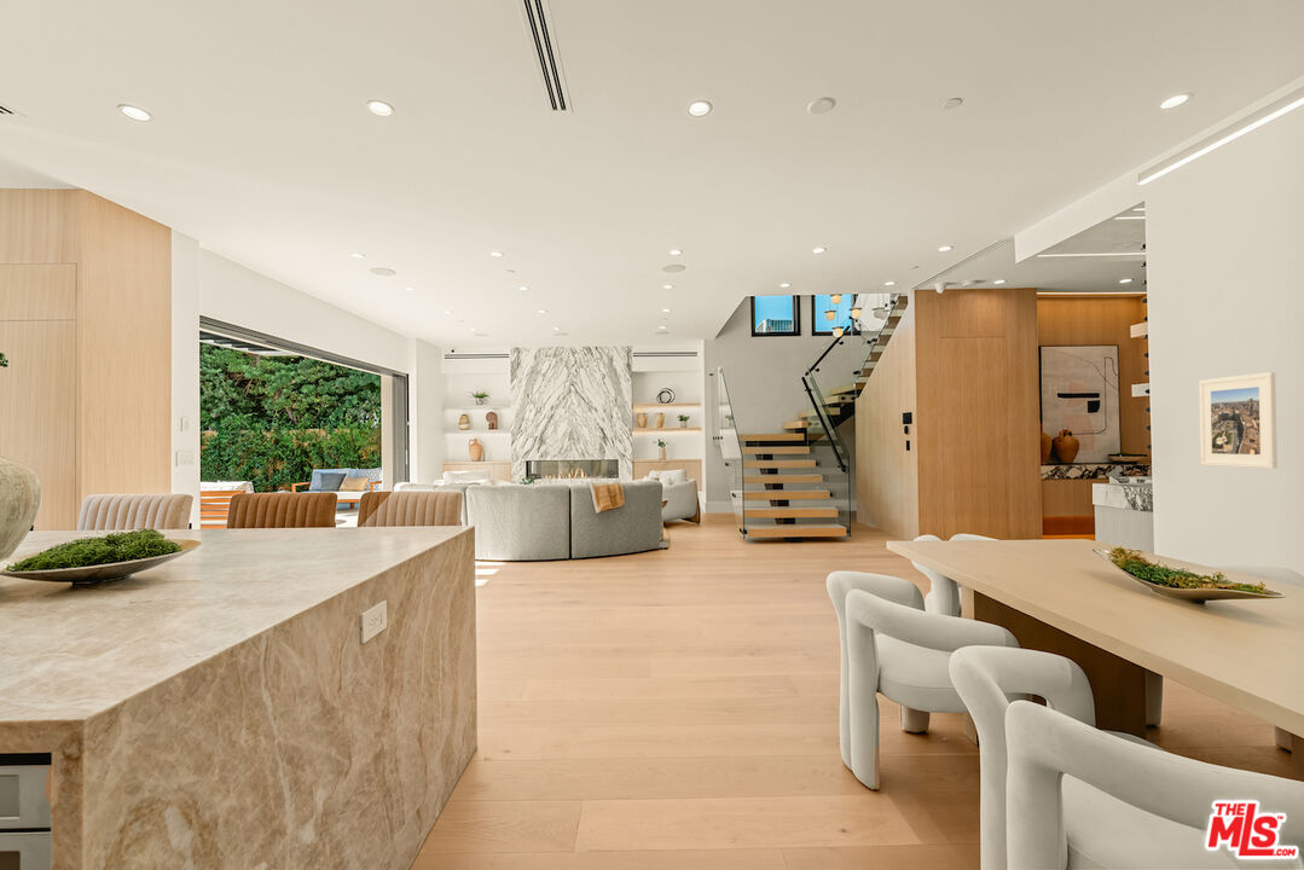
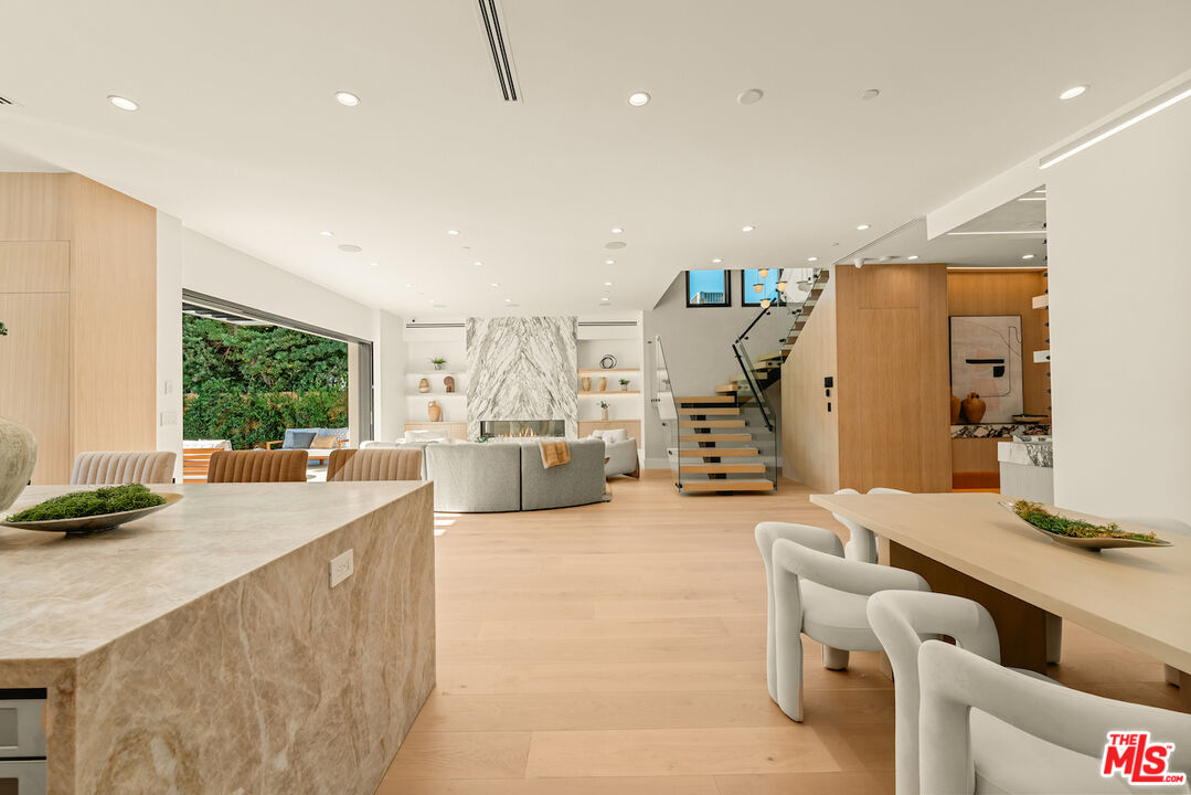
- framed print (1235, 420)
